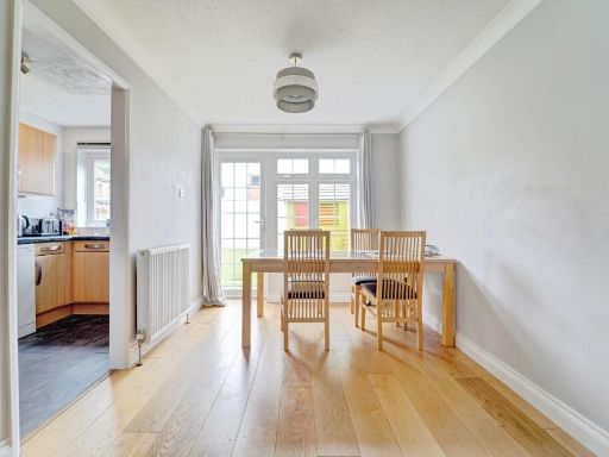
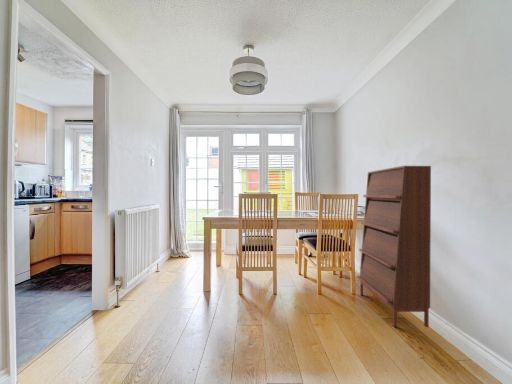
+ shoe cabinet (388, 238)
